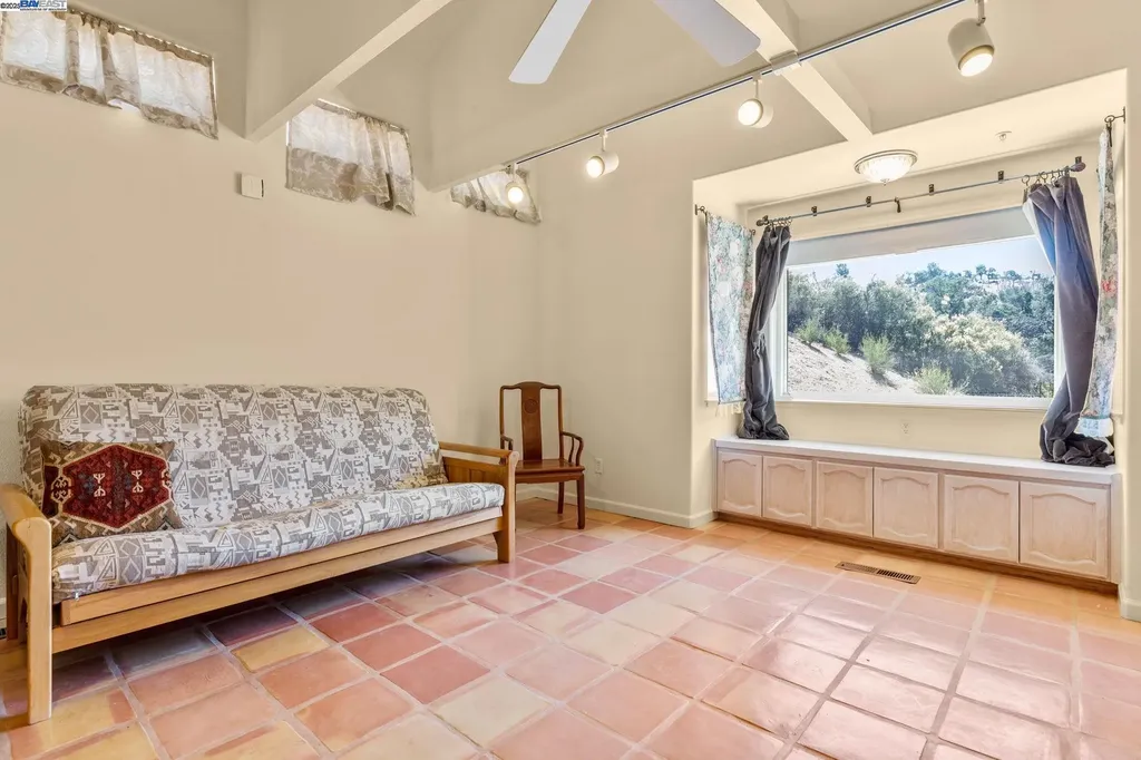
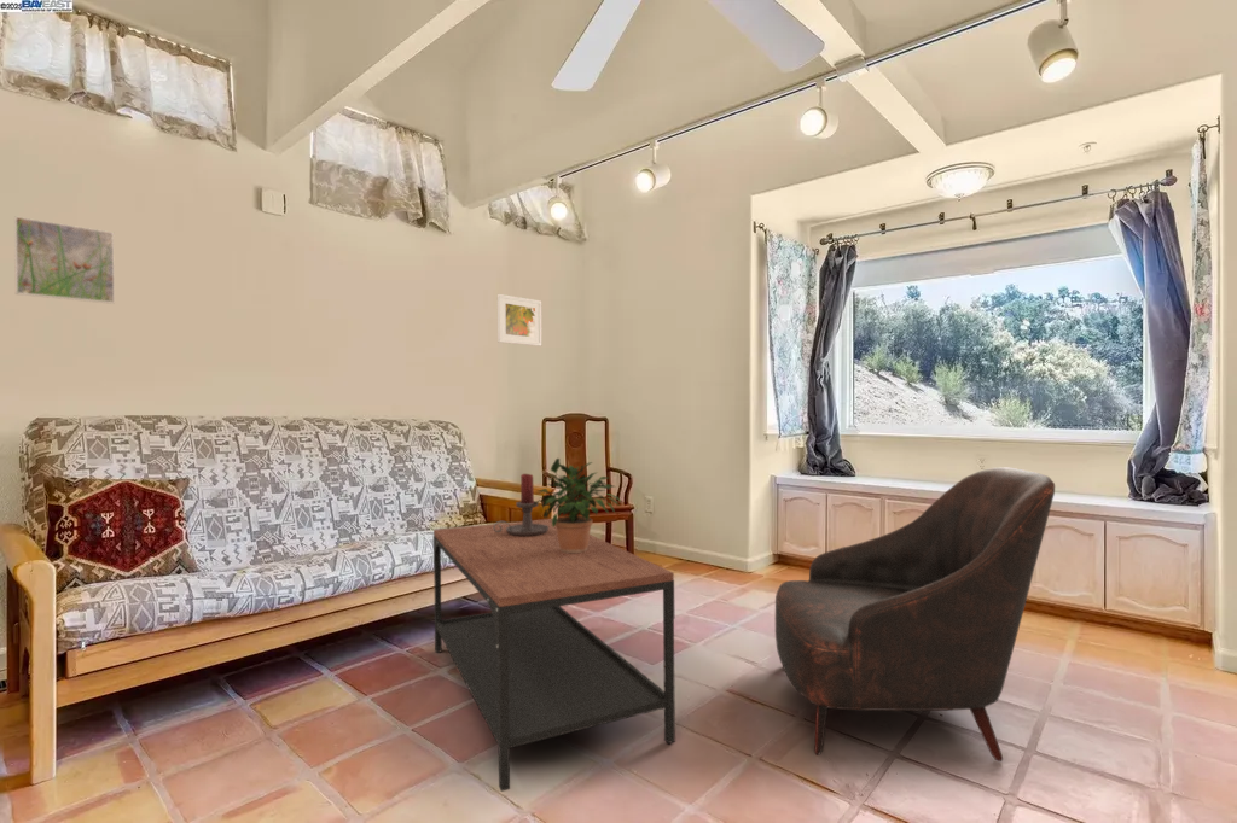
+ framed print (66, 262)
+ candle holder (521, 503)
+ potted plant (579, 501)
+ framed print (519, 320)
+ coffee table (534, 618)
+ armchair (900, 589)
